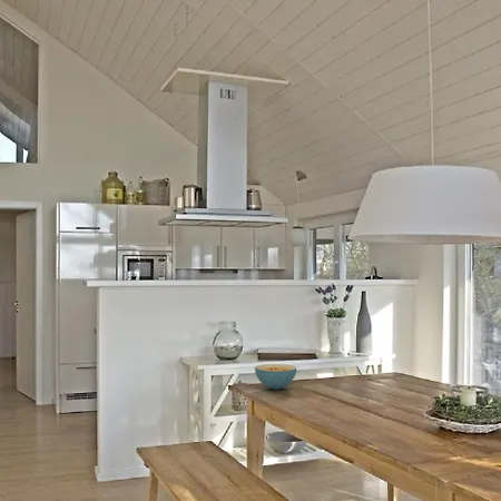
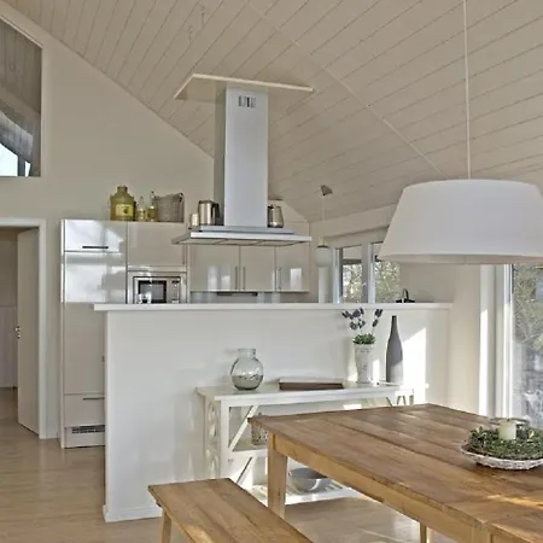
- cereal bowl (275, 377)
